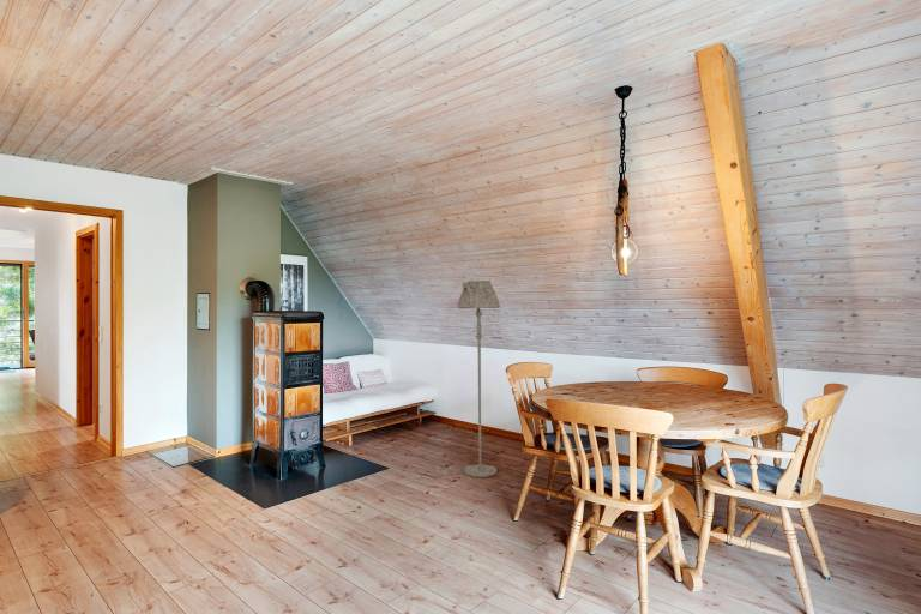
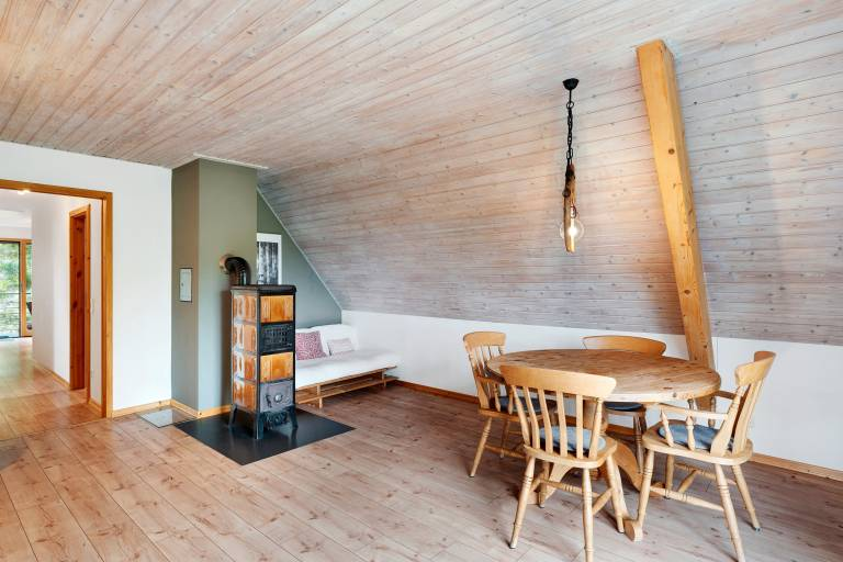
- floor lamp (478, 375)
